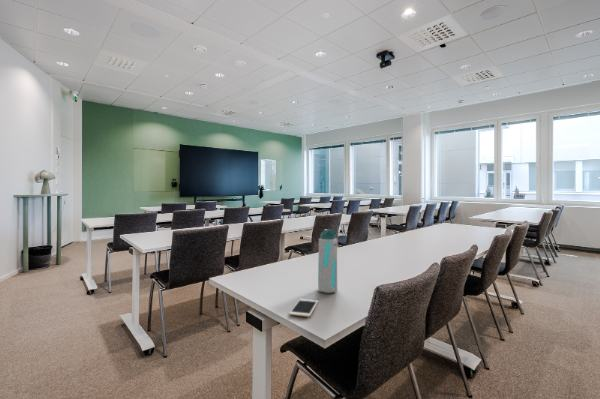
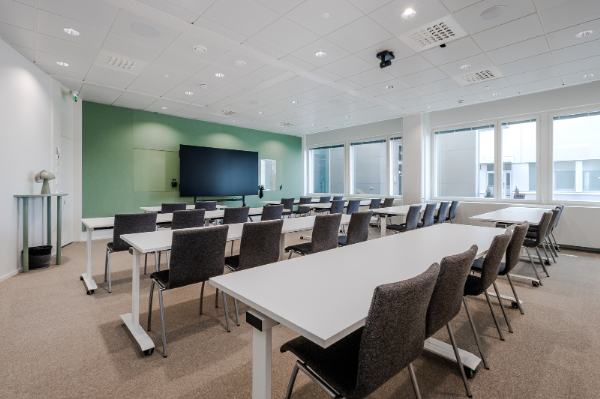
- water bottle (328, 259)
- cell phone (304, 307)
